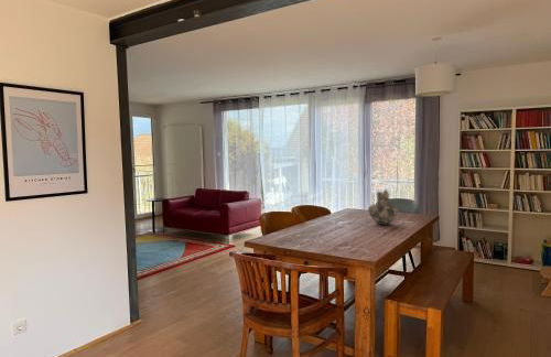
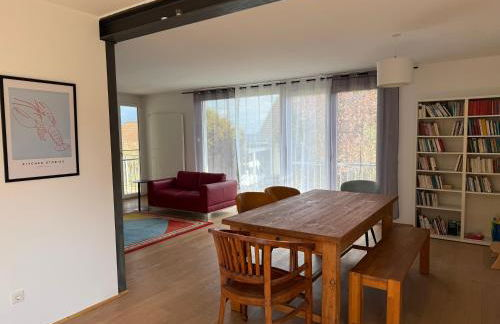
- vase (382, 206)
